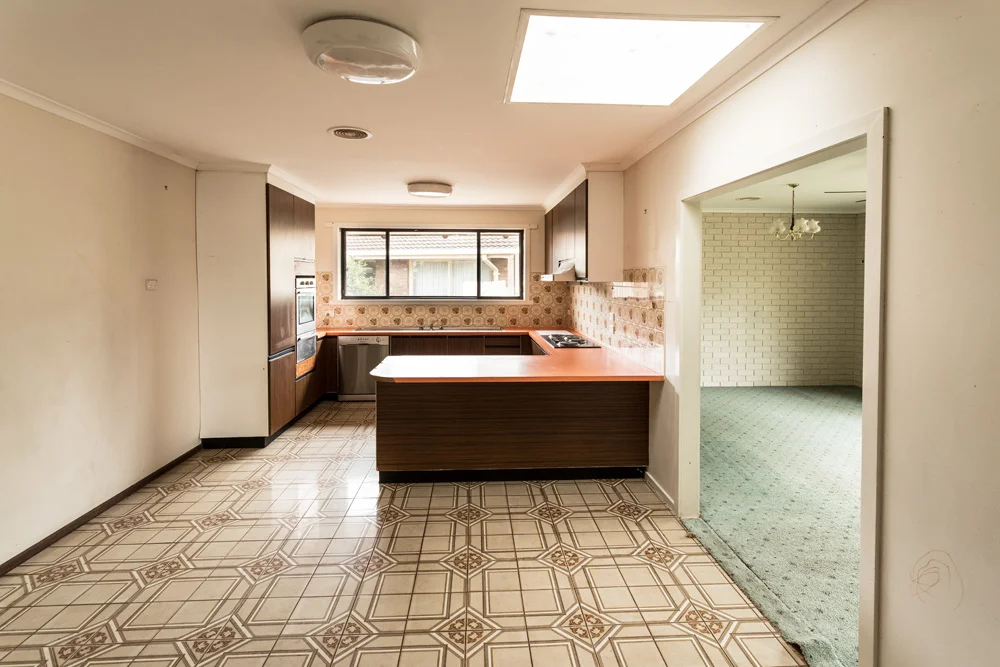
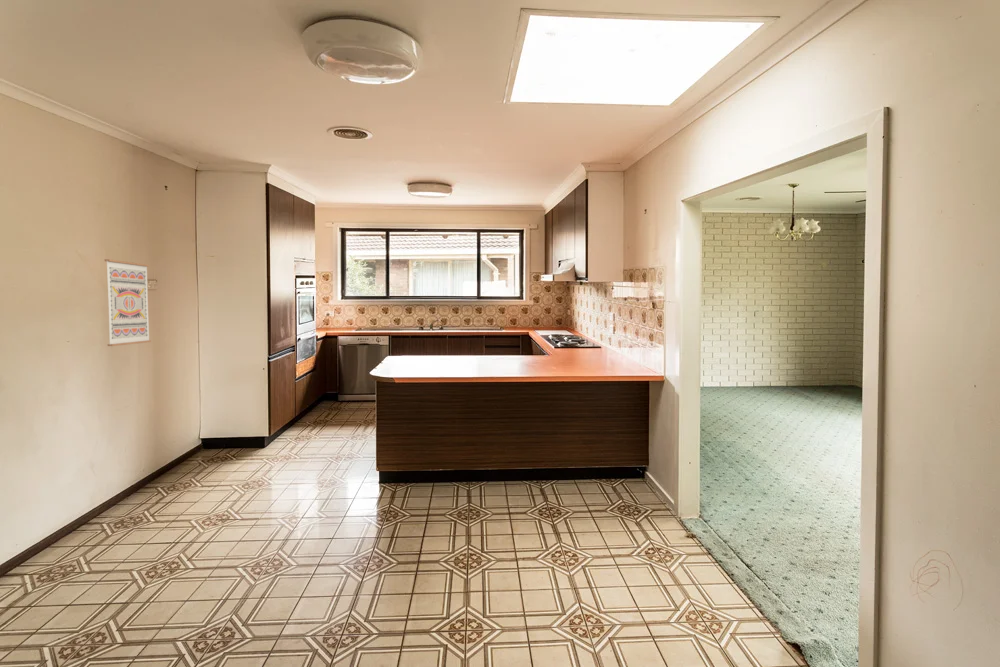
+ wall art (129, 303)
